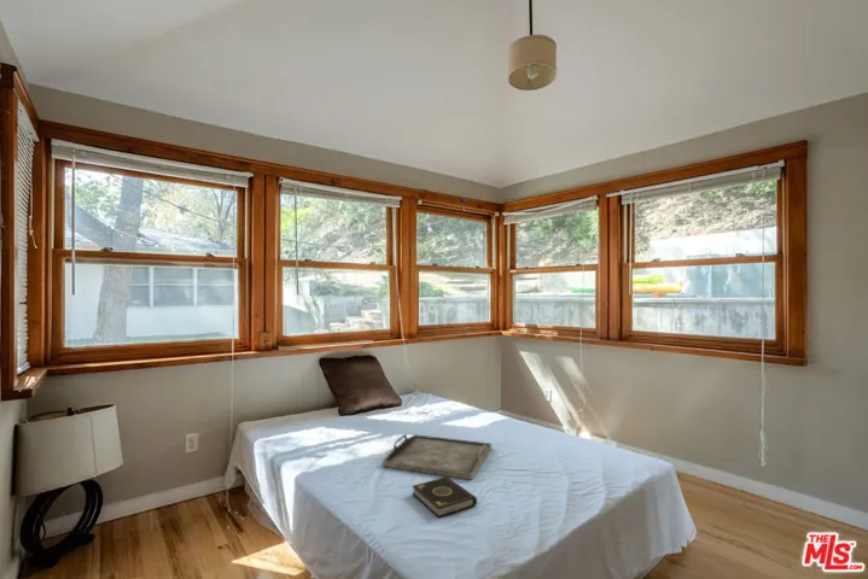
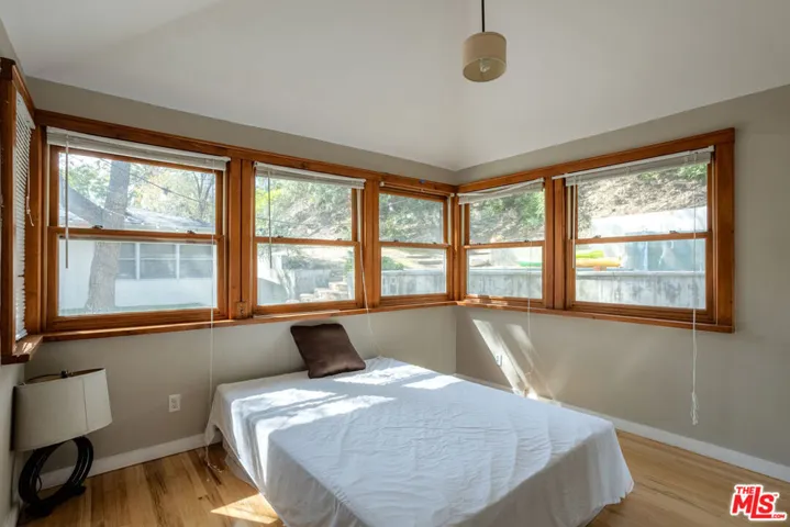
- serving tray (439, 449)
- book (443, 495)
